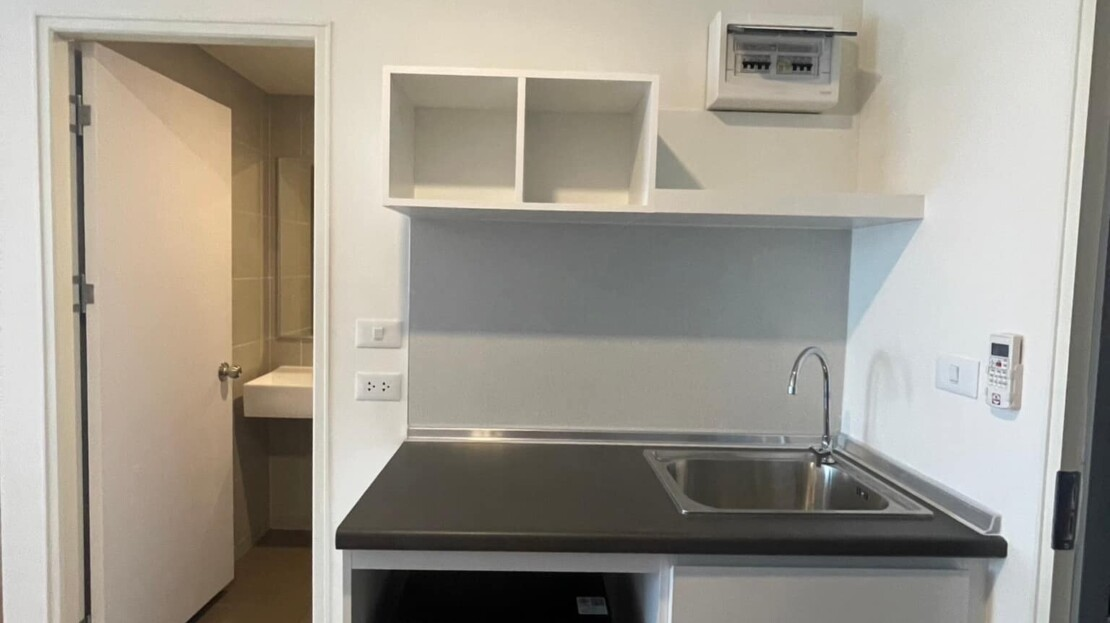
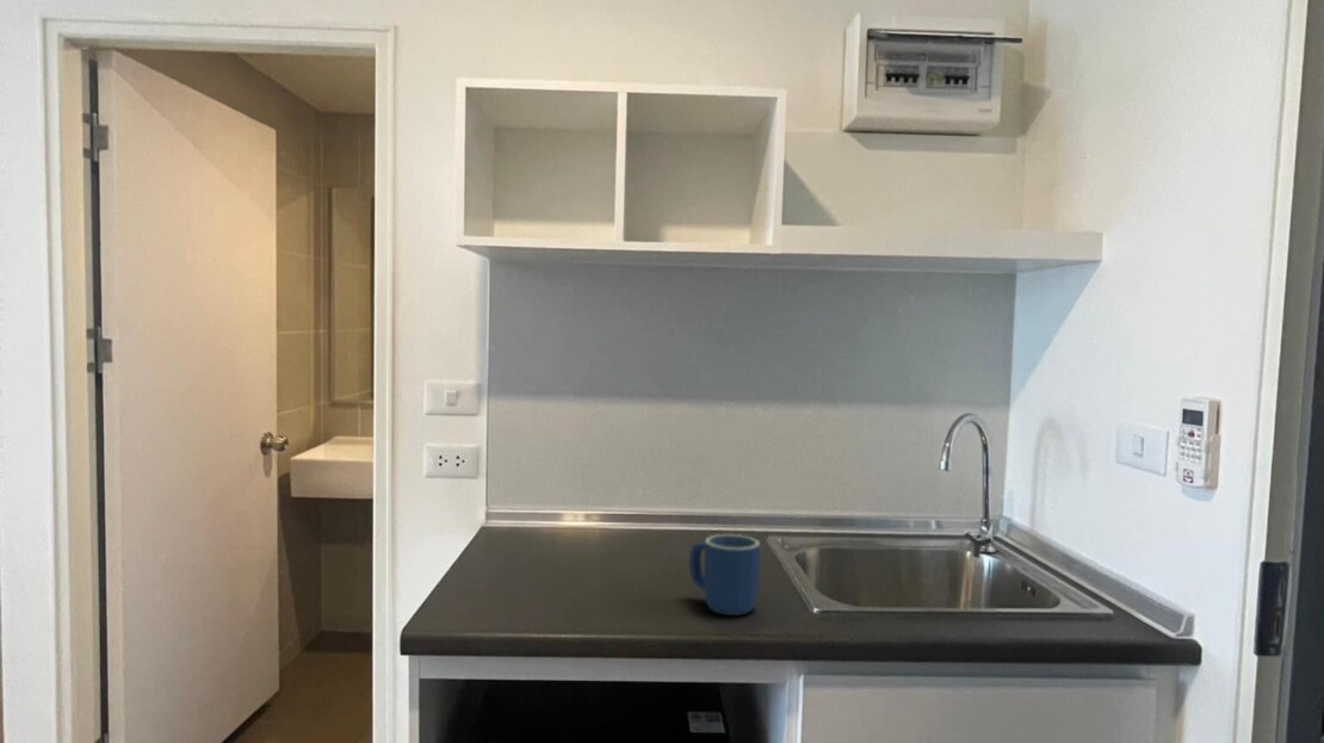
+ mug (725, 572)
